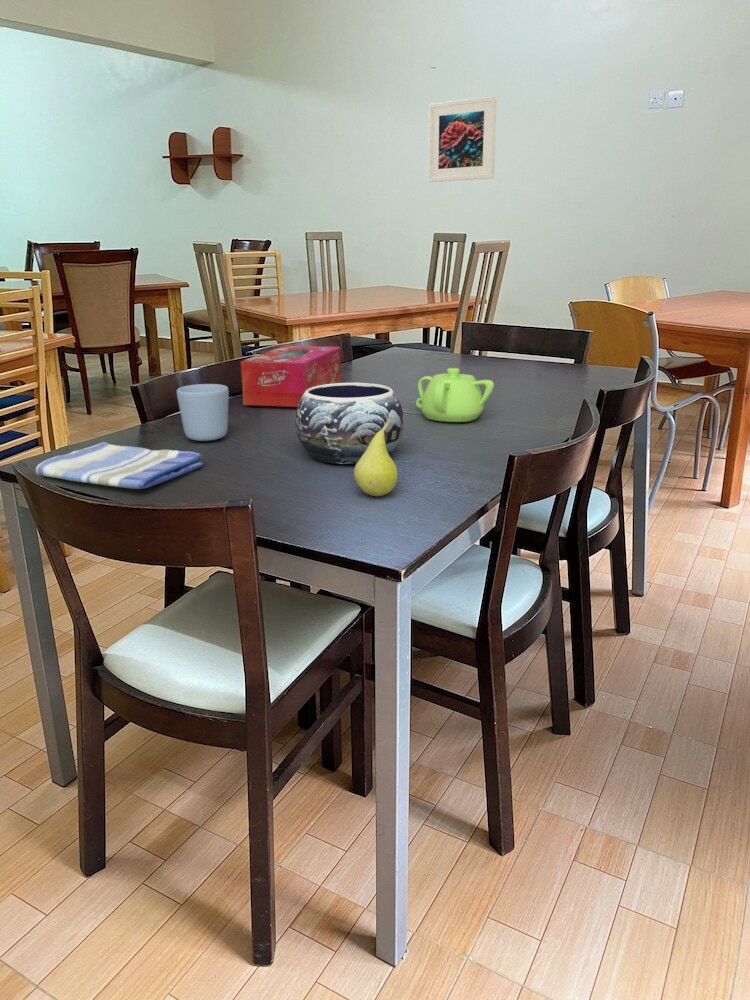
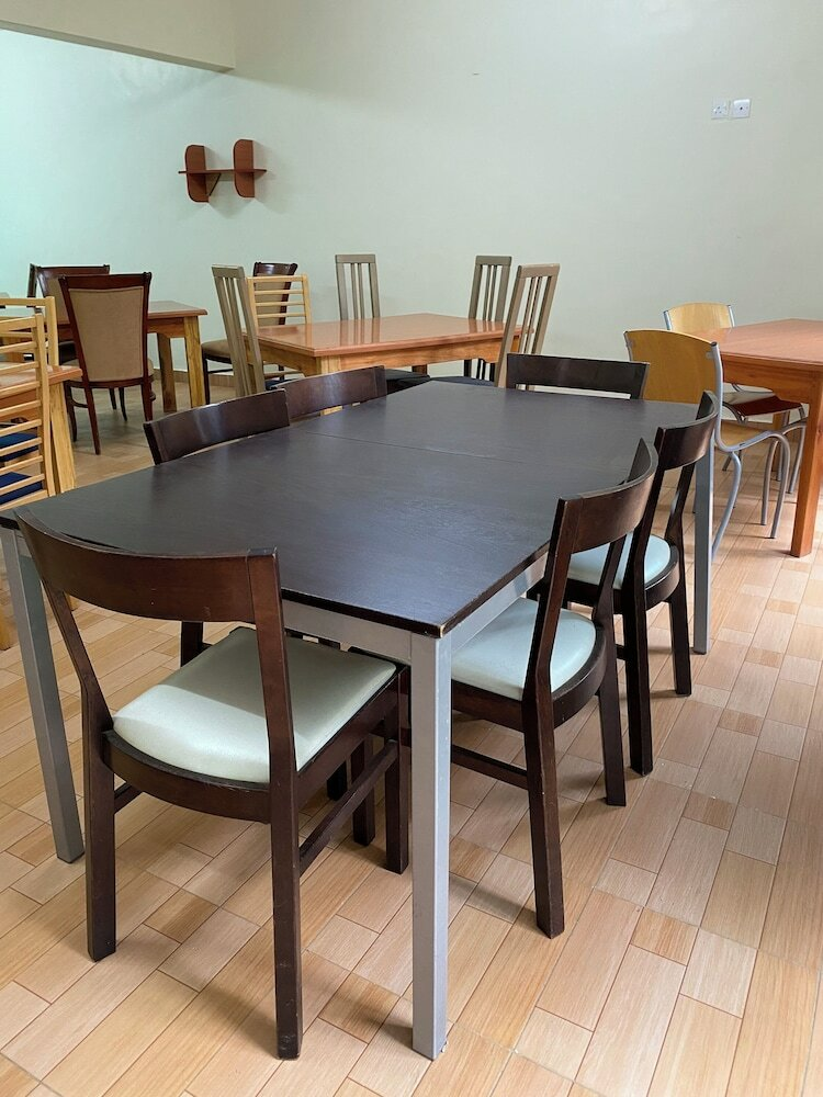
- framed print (461, 140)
- dish towel (120, 464)
- fruit (378, 458)
- teapot (455, 392)
- mug (200, 411)
- tissue box (294, 374)
- decorative bowl (349, 422)
